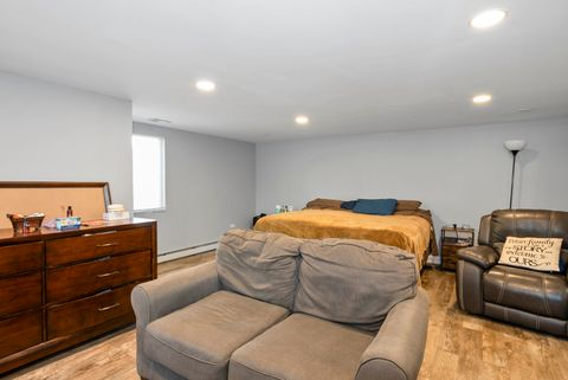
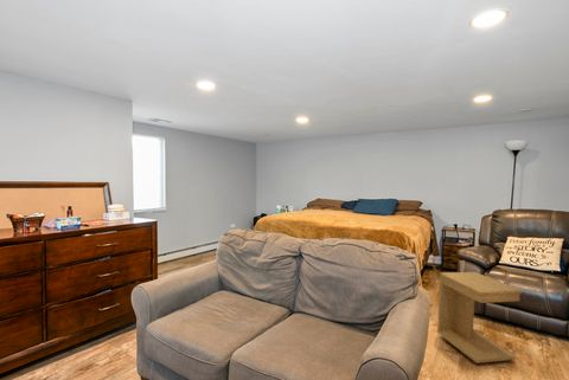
+ side table (473, 315)
